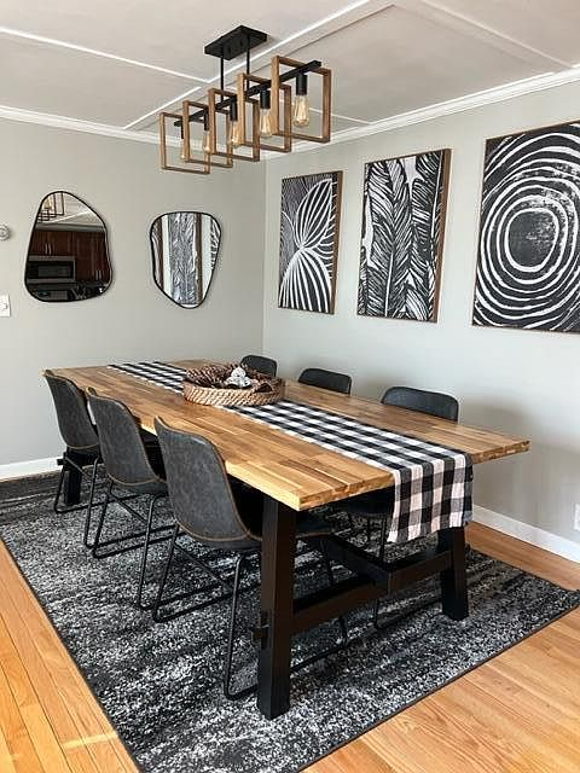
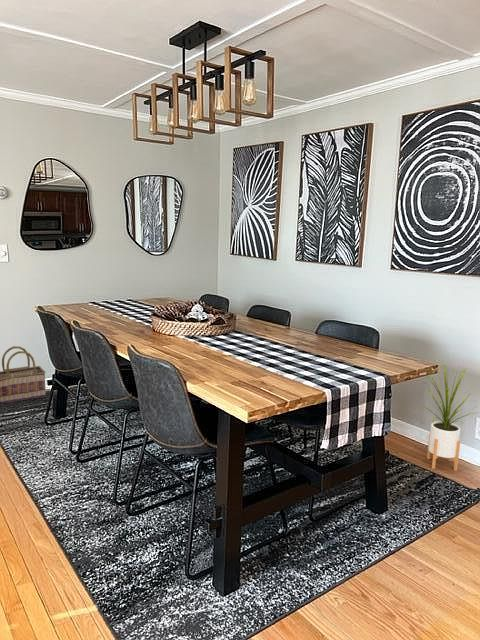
+ house plant (448, 414)
+ basket (19, 372)
